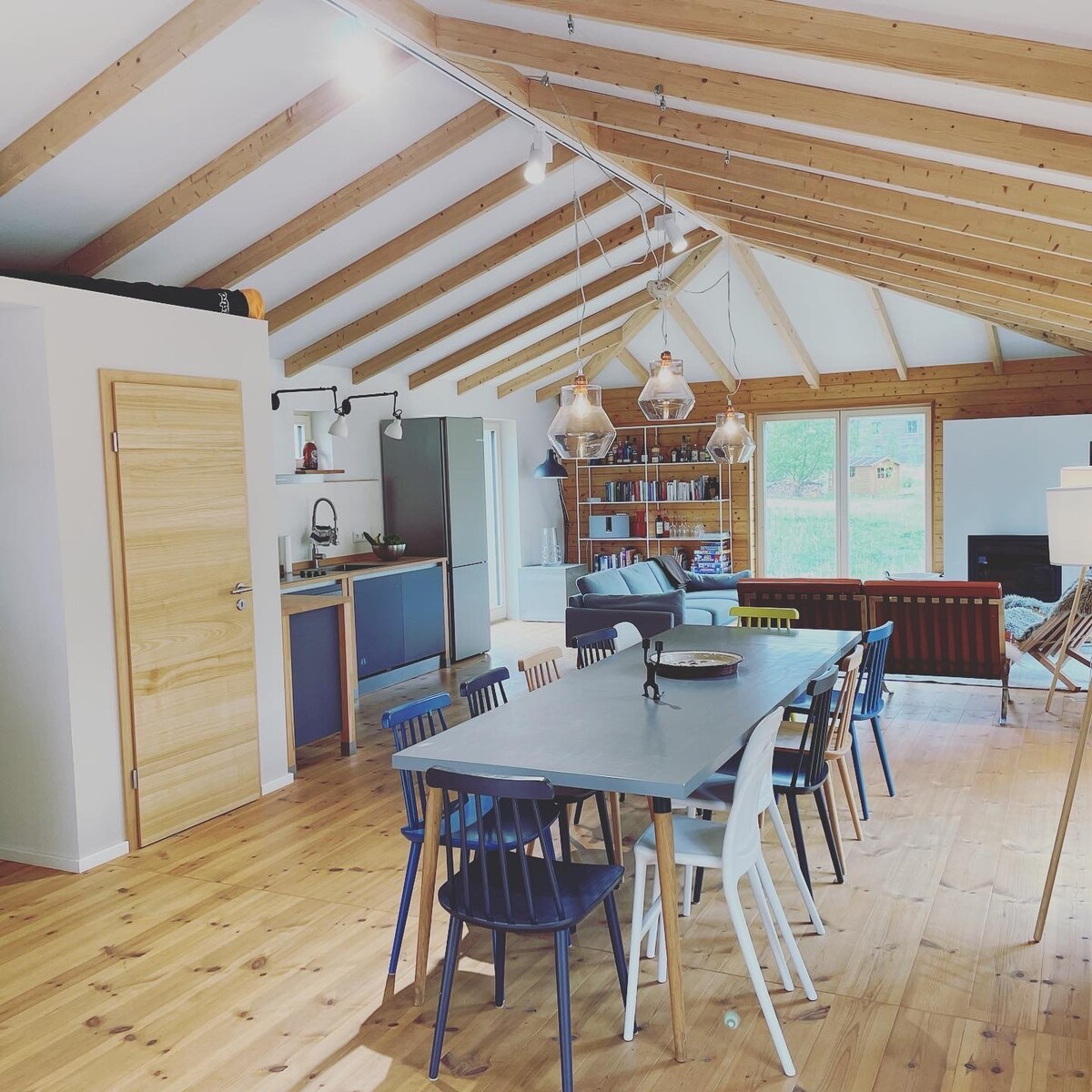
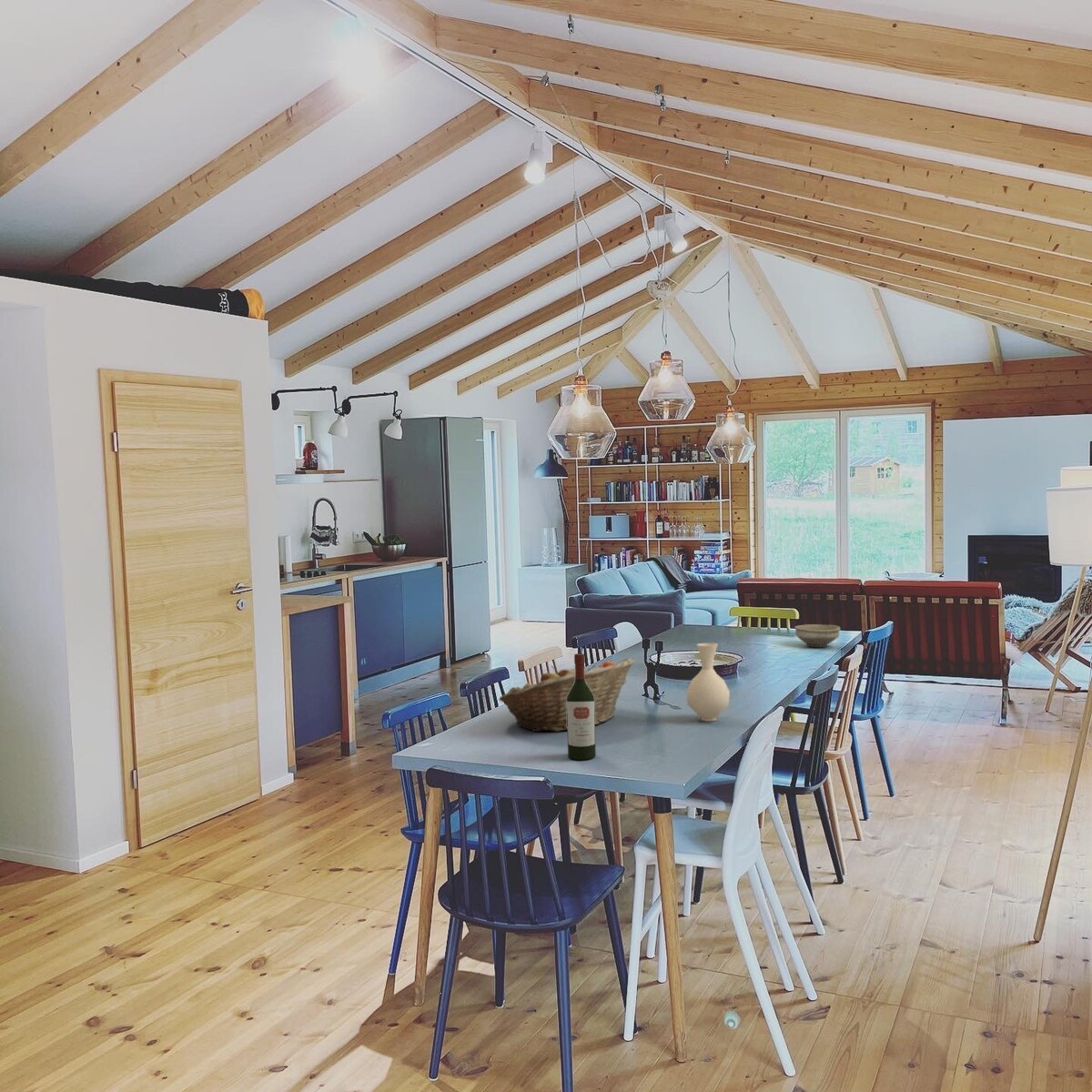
+ bowl (817, 636)
+ vase (707, 682)
+ wine bottle (581, 705)
+ fruit basket (569, 690)
